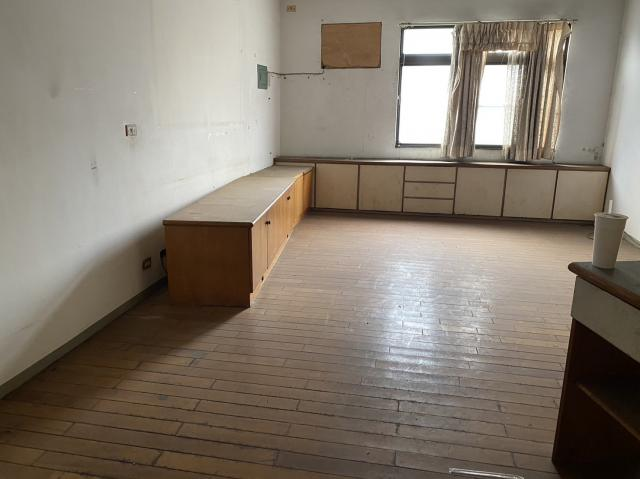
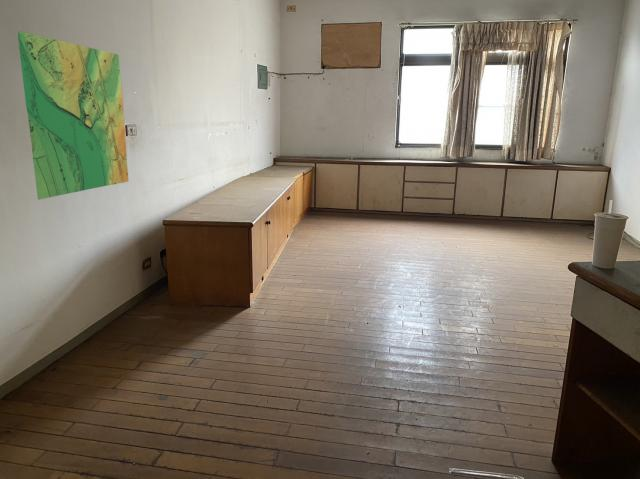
+ map (83, 119)
